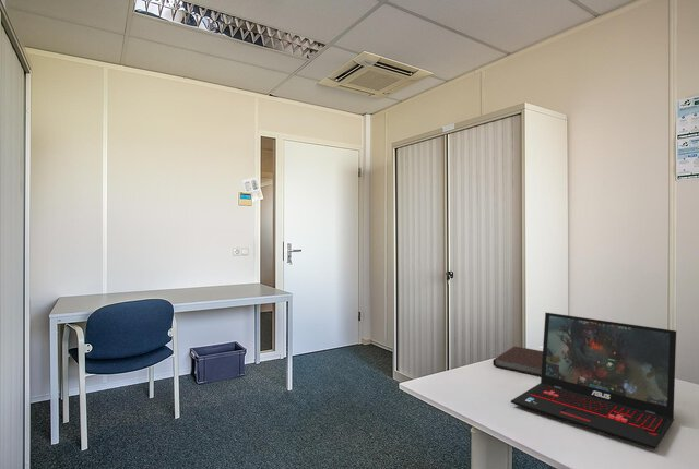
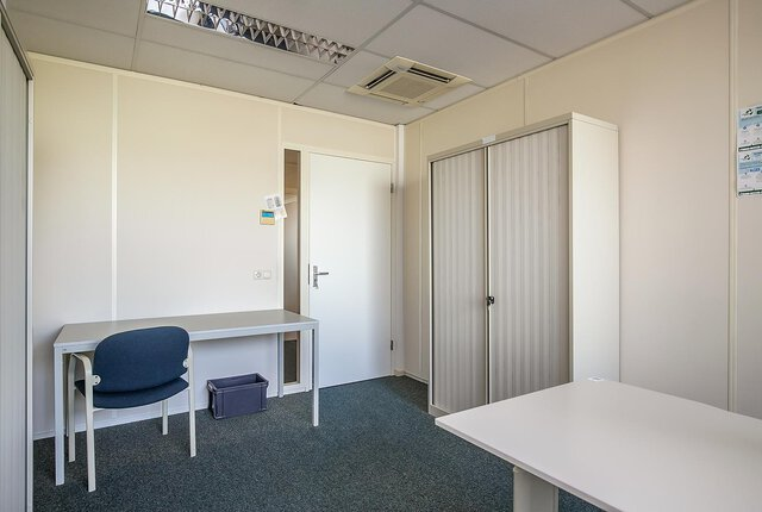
- notebook (528, 360)
- laptop (590, 369)
